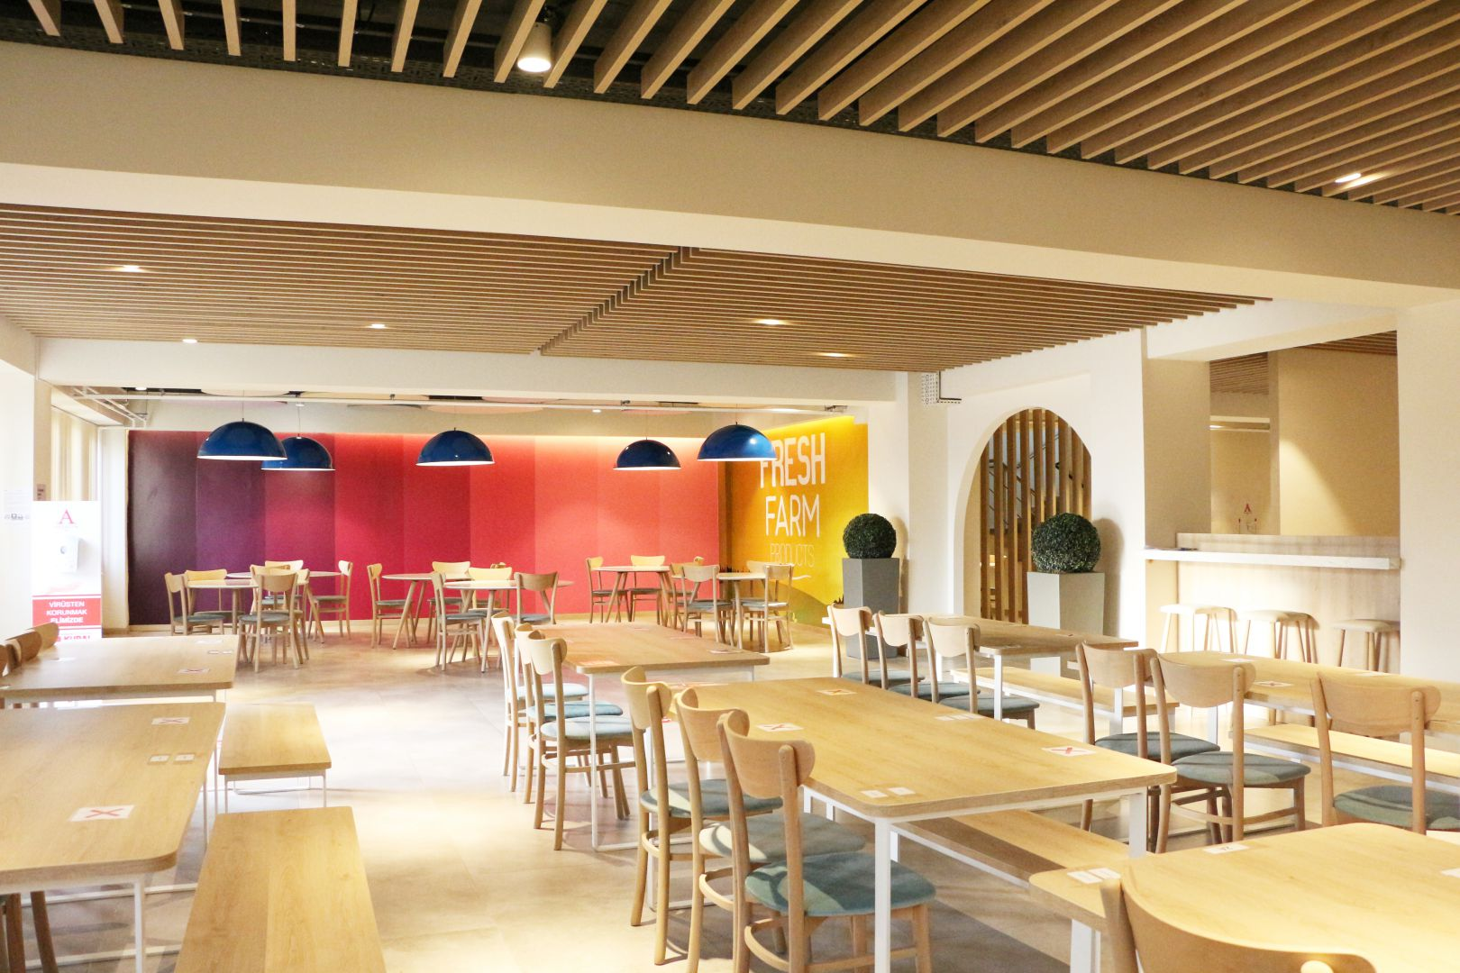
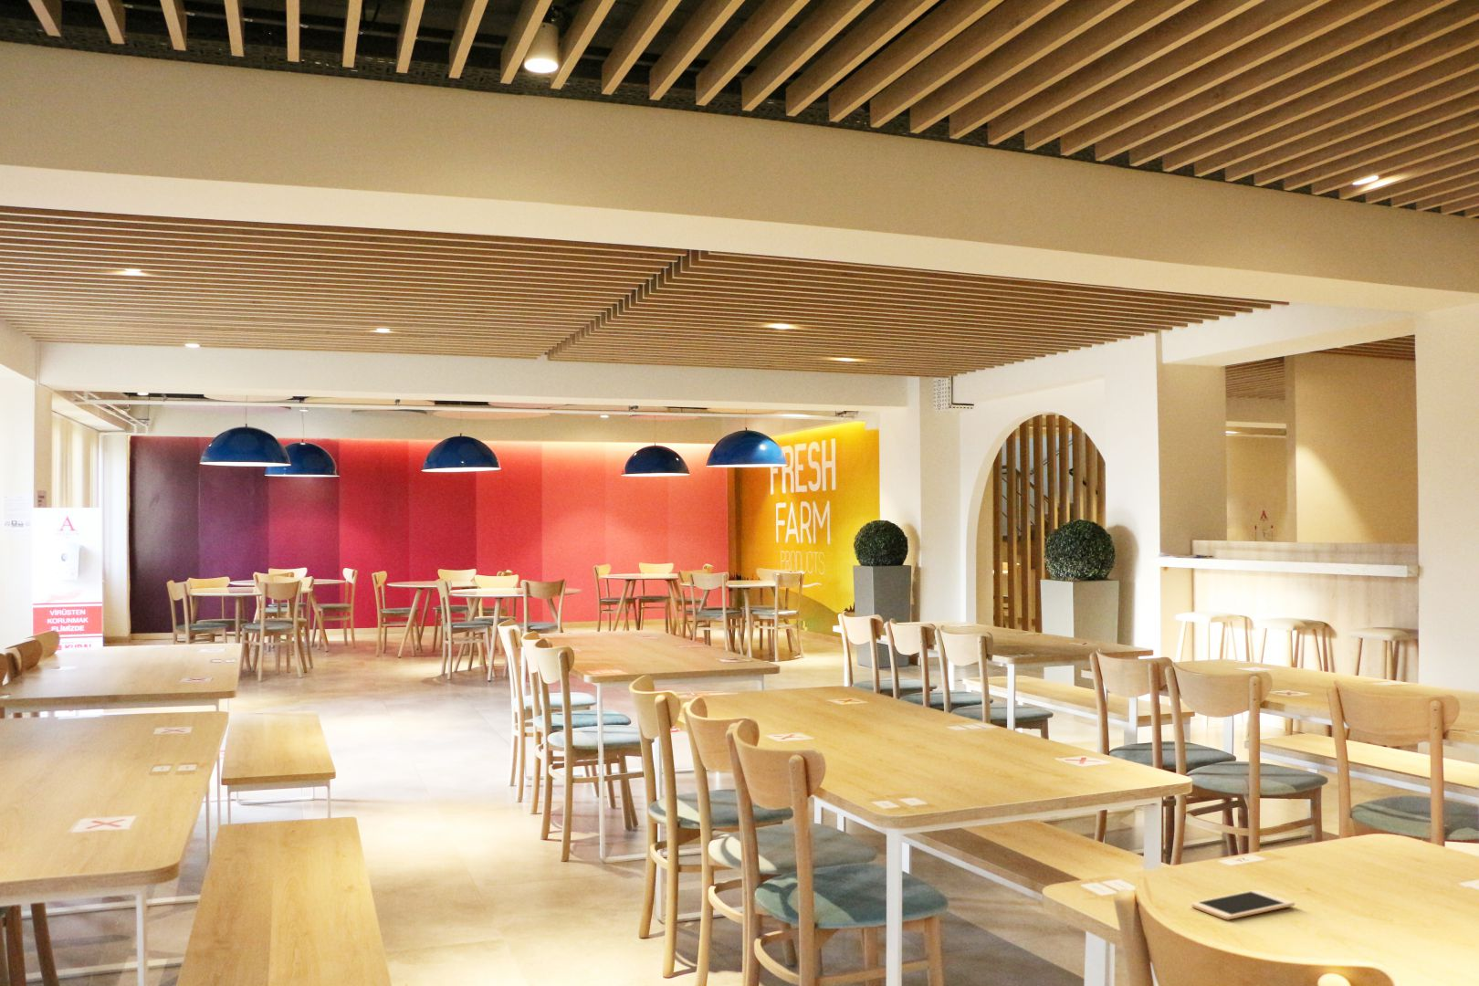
+ cell phone (1242, 903)
